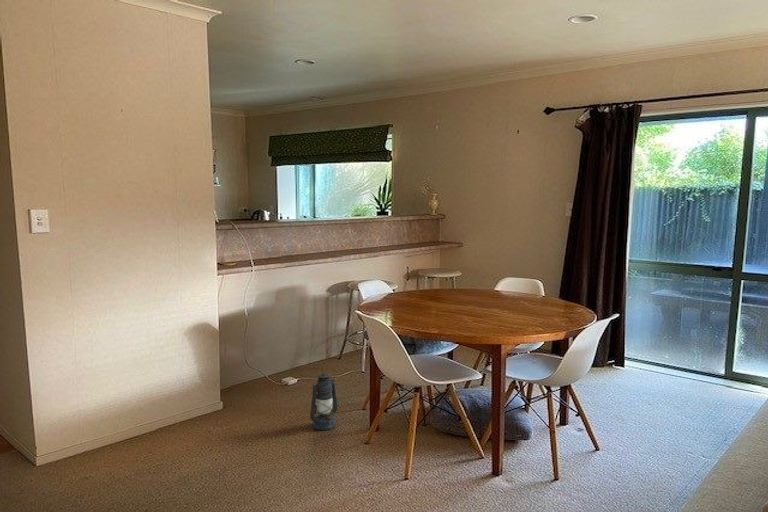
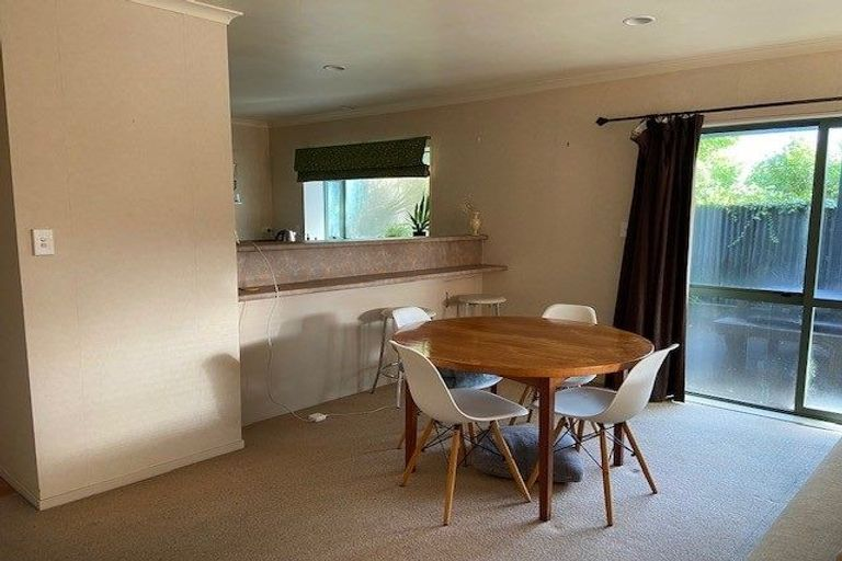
- lantern (323, 399)
